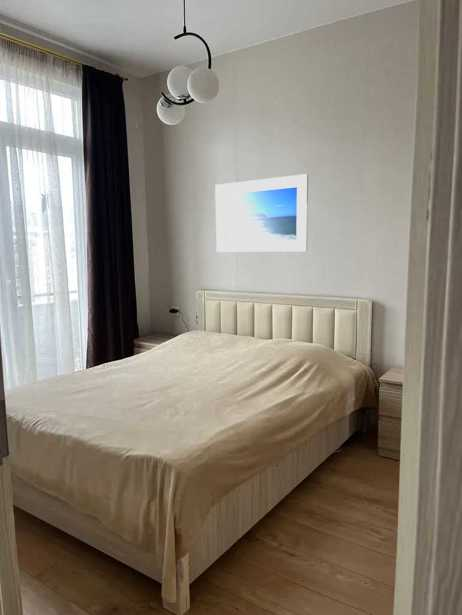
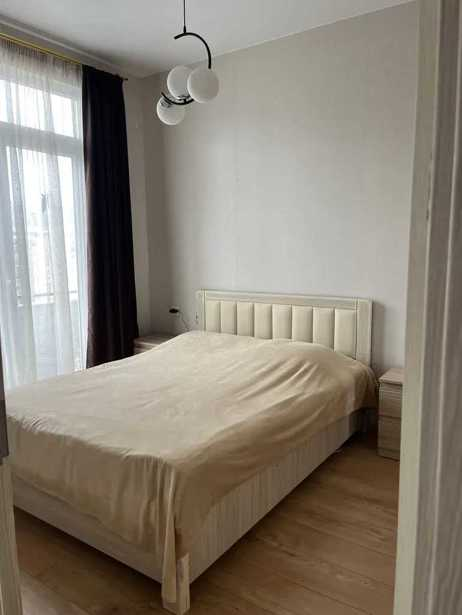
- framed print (258, 216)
